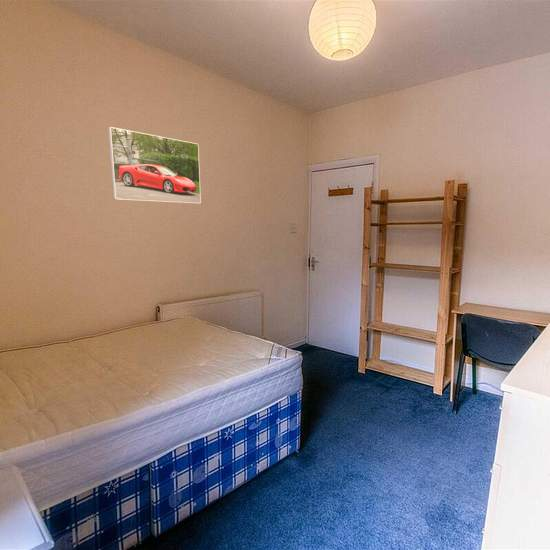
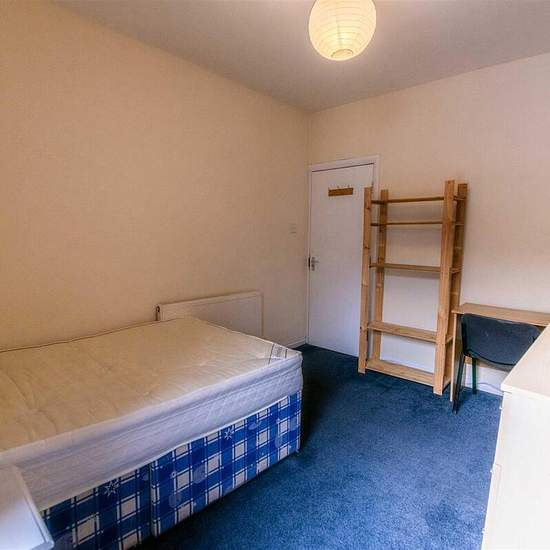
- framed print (159, 169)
